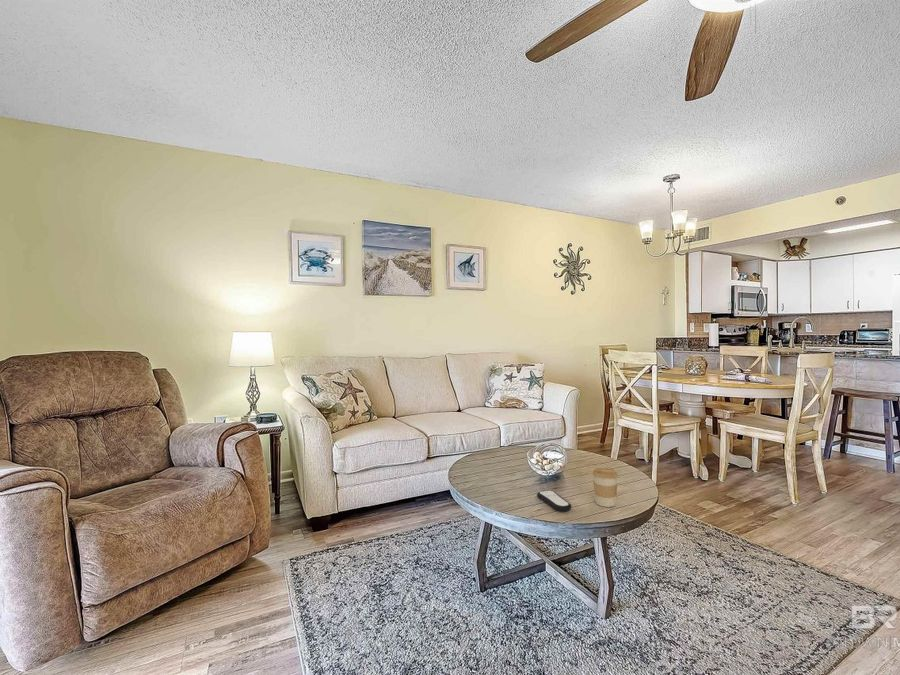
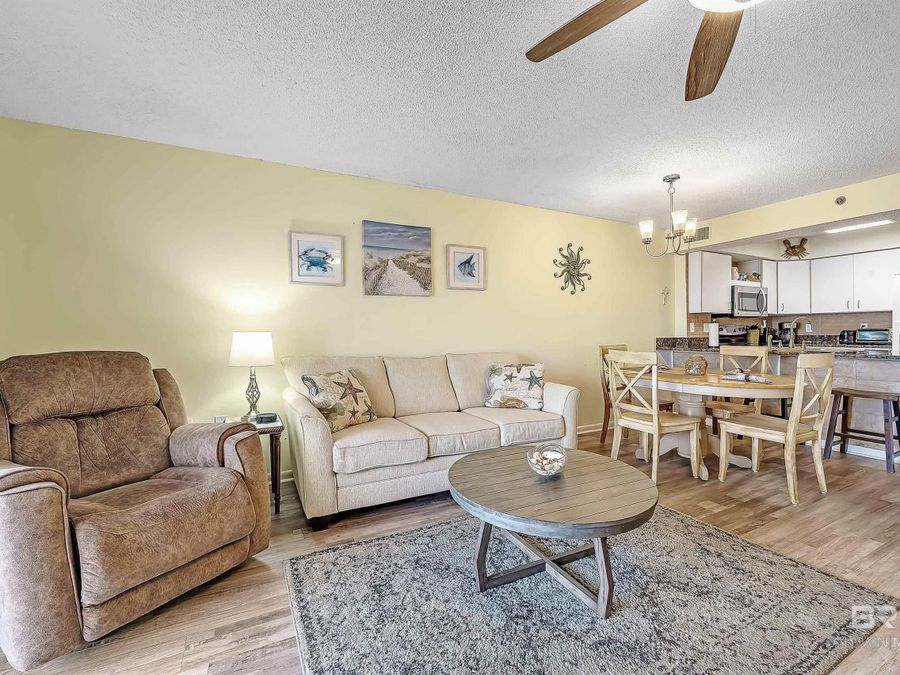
- coffee cup (605, 485)
- remote control (554, 500)
